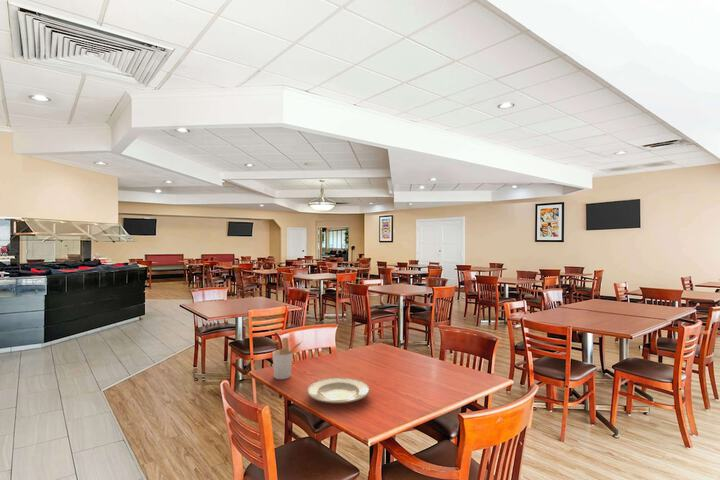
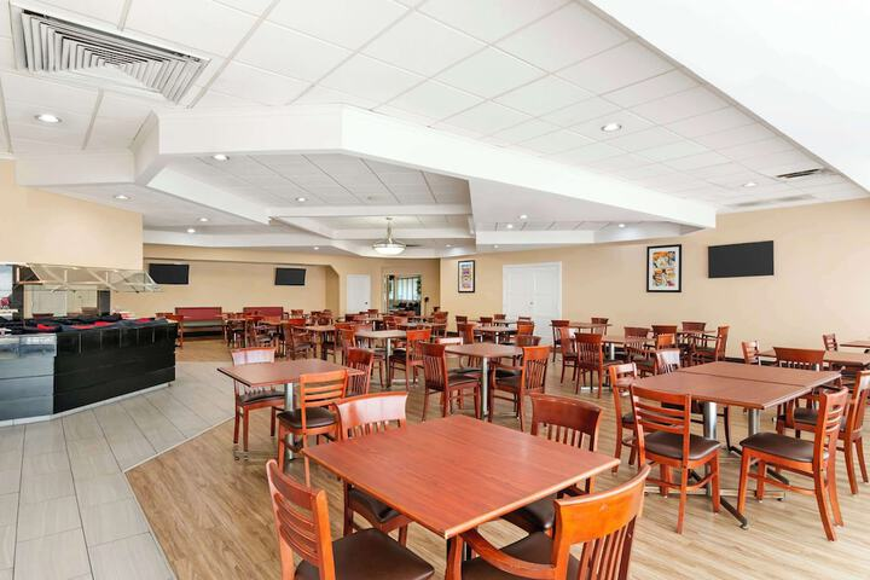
- utensil holder (287, 358)
- plate (338, 392)
